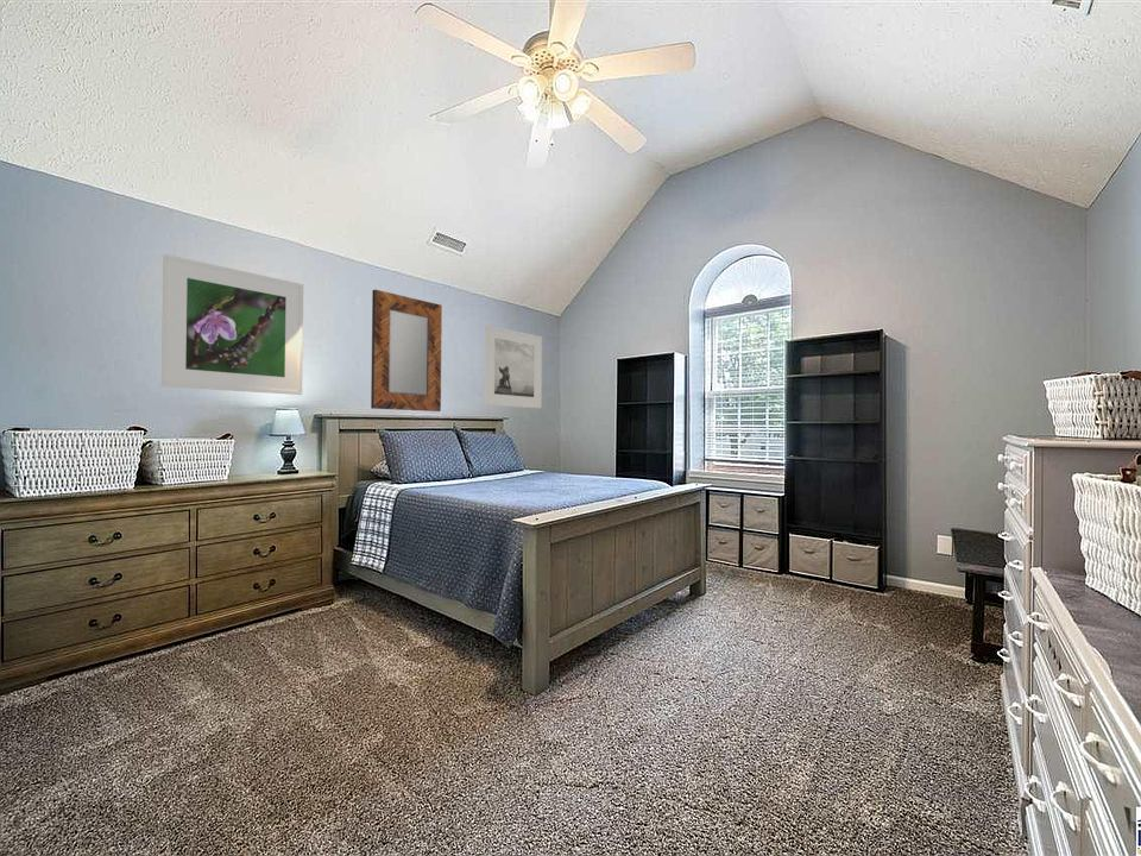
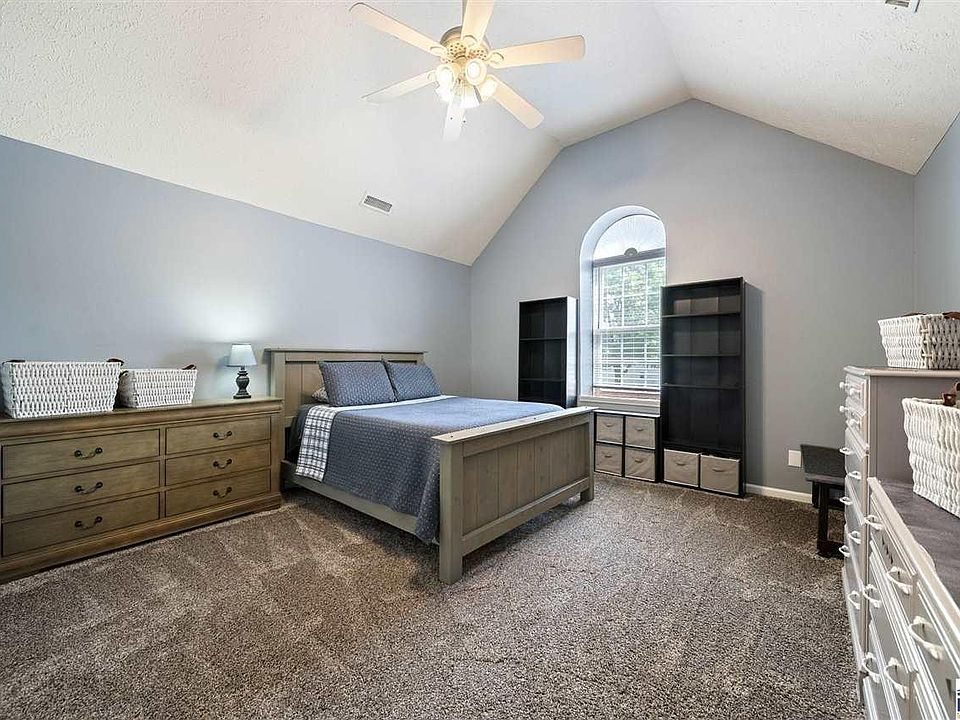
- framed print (515, 369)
- home mirror (408, 353)
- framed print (238, 331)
